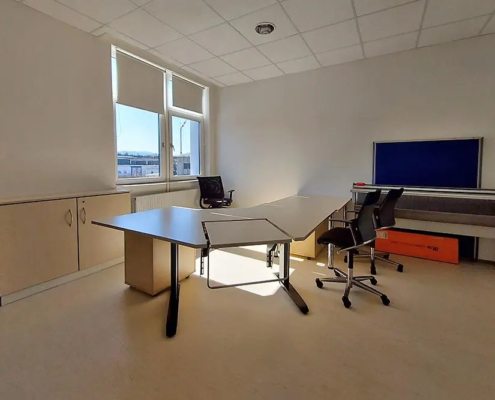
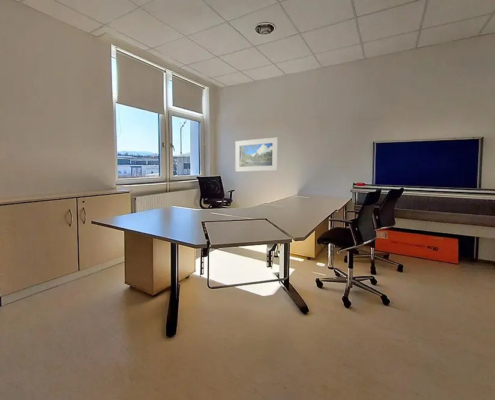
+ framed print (255, 155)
